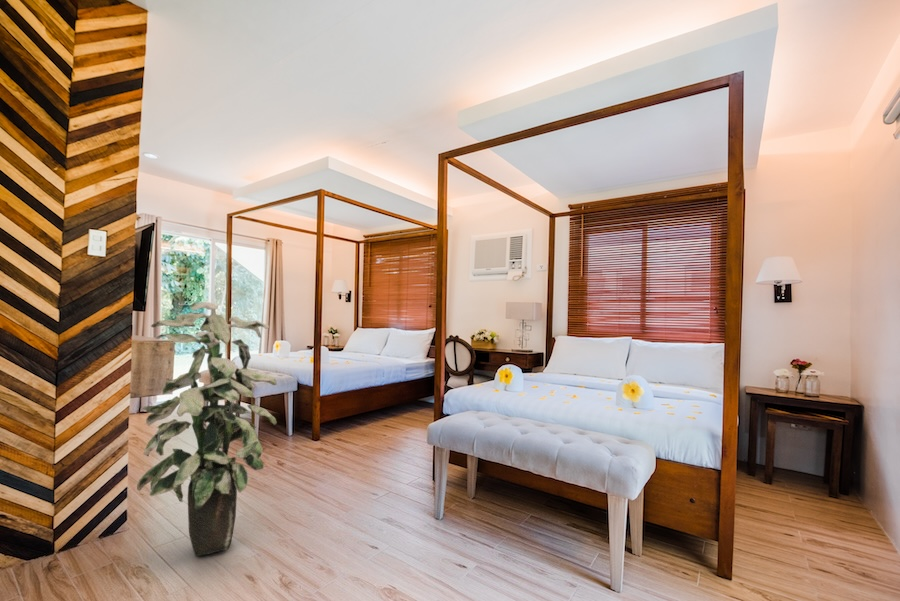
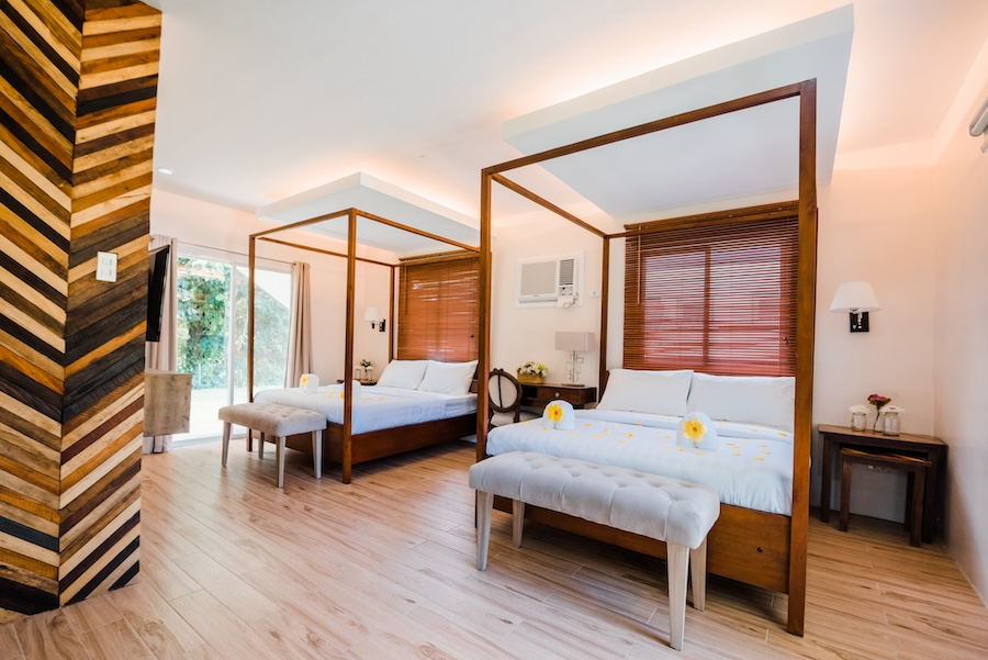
- indoor plant (208, 422)
